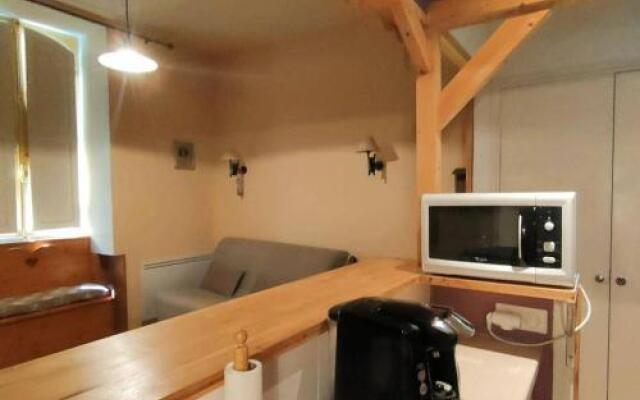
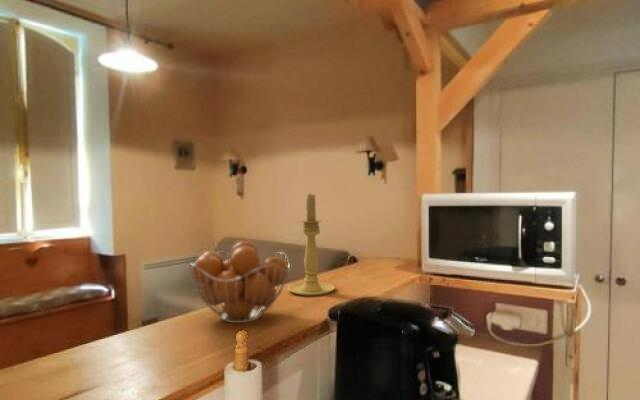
+ fruit basket (241, 279)
+ candle holder (311, 241)
